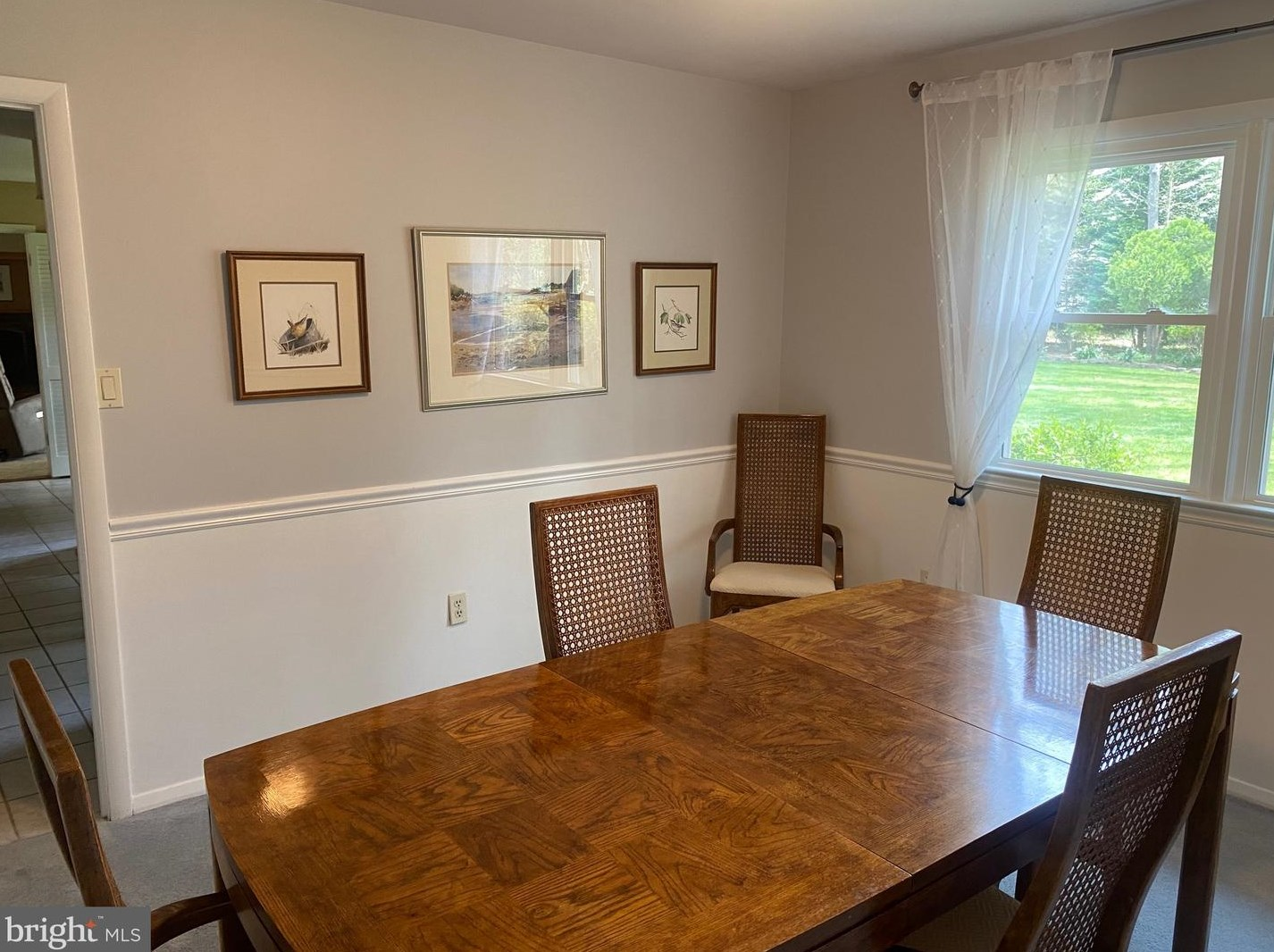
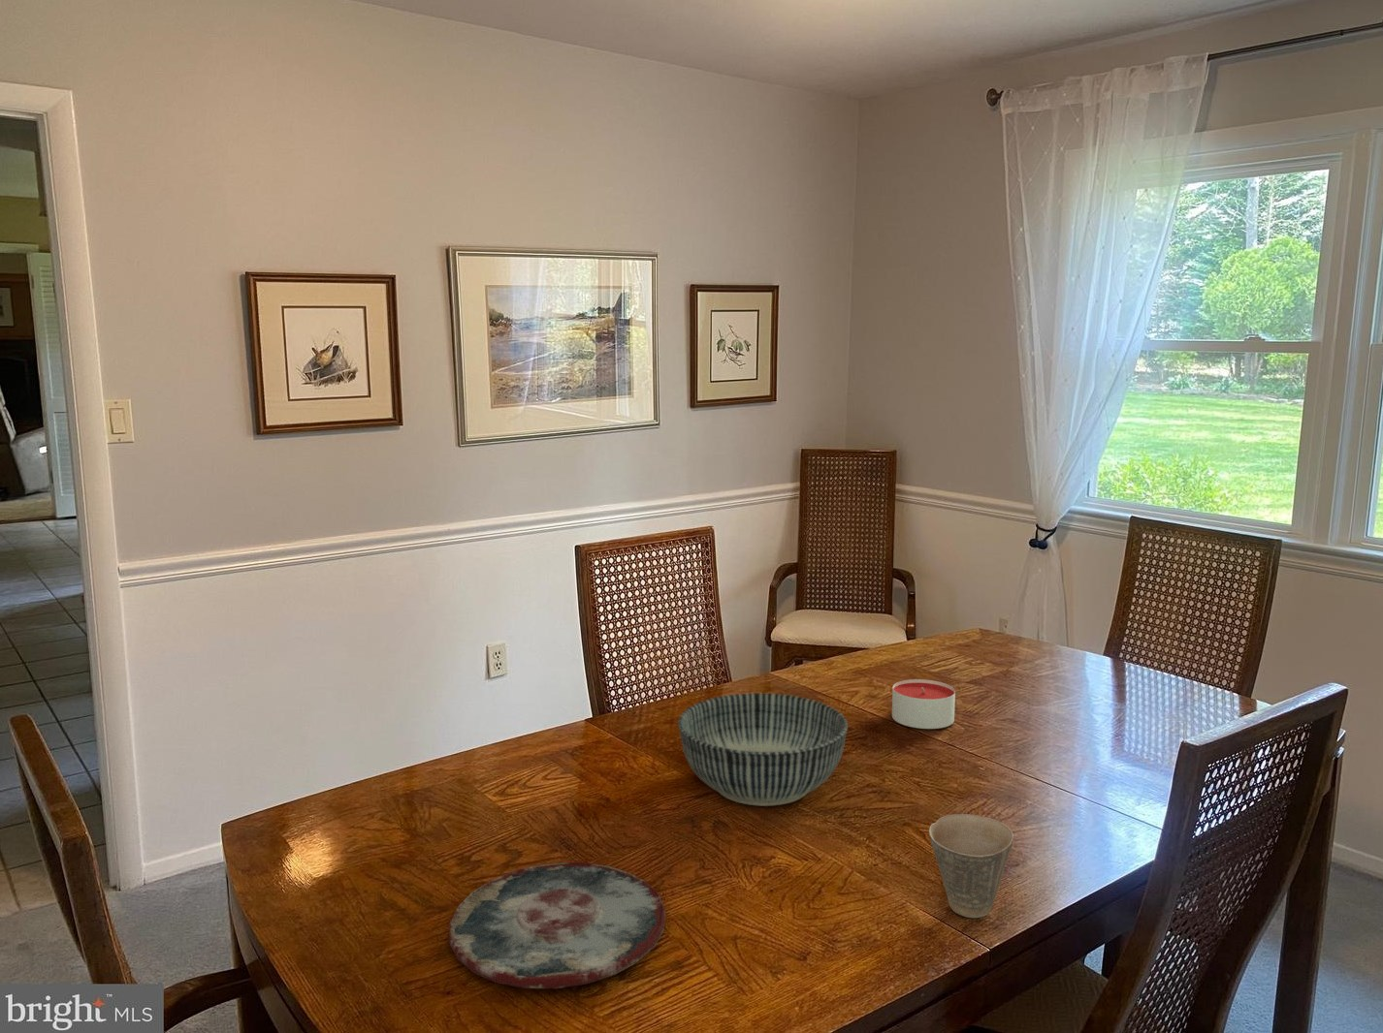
+ cup (969, 870)
+ plate (559, 920)
+ candle (924, 702)
+ bowl (761, 753)
